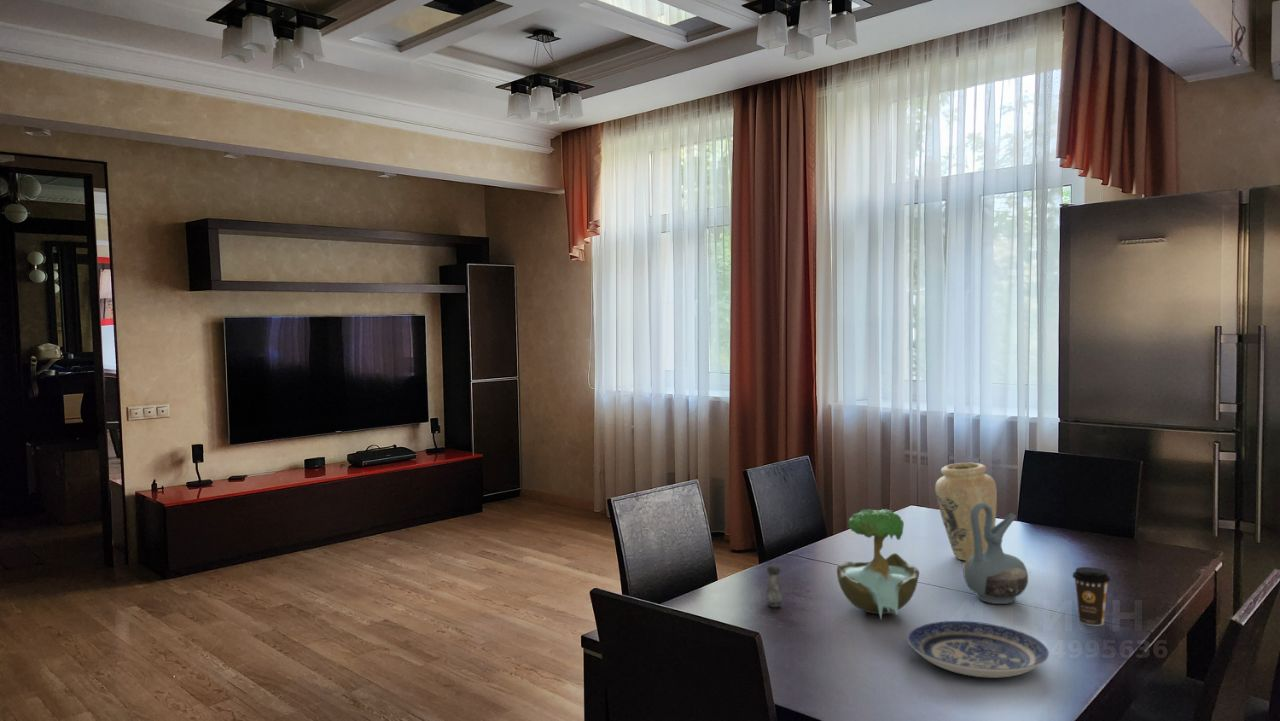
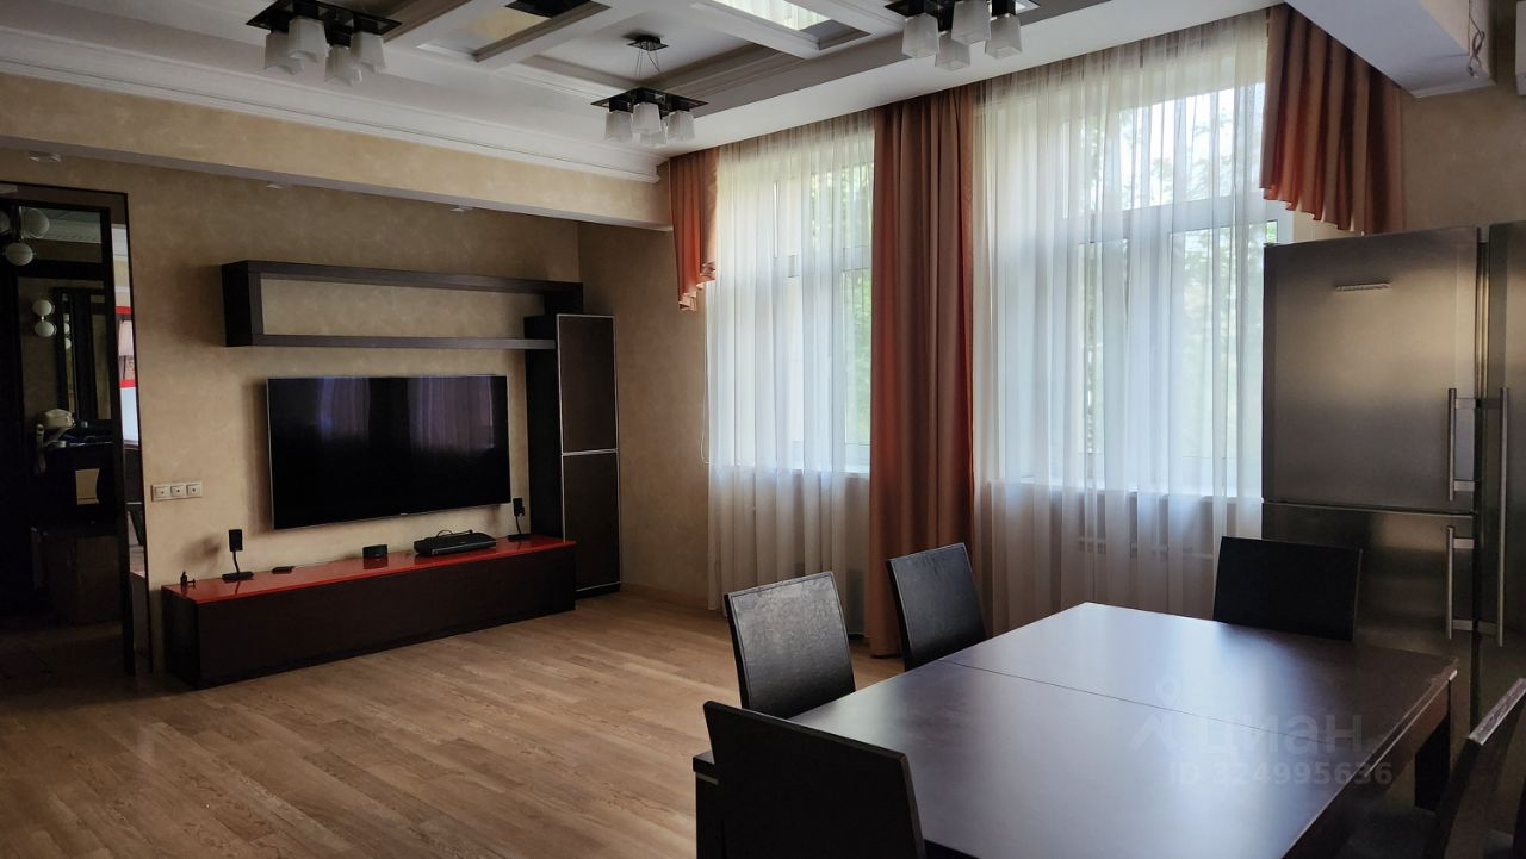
- plate (976, 652)
- salt shaker (774, 585)
- vase (965, 511)
- coffee cup (1091, 596)
- flower (877, 560)
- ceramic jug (994, 550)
